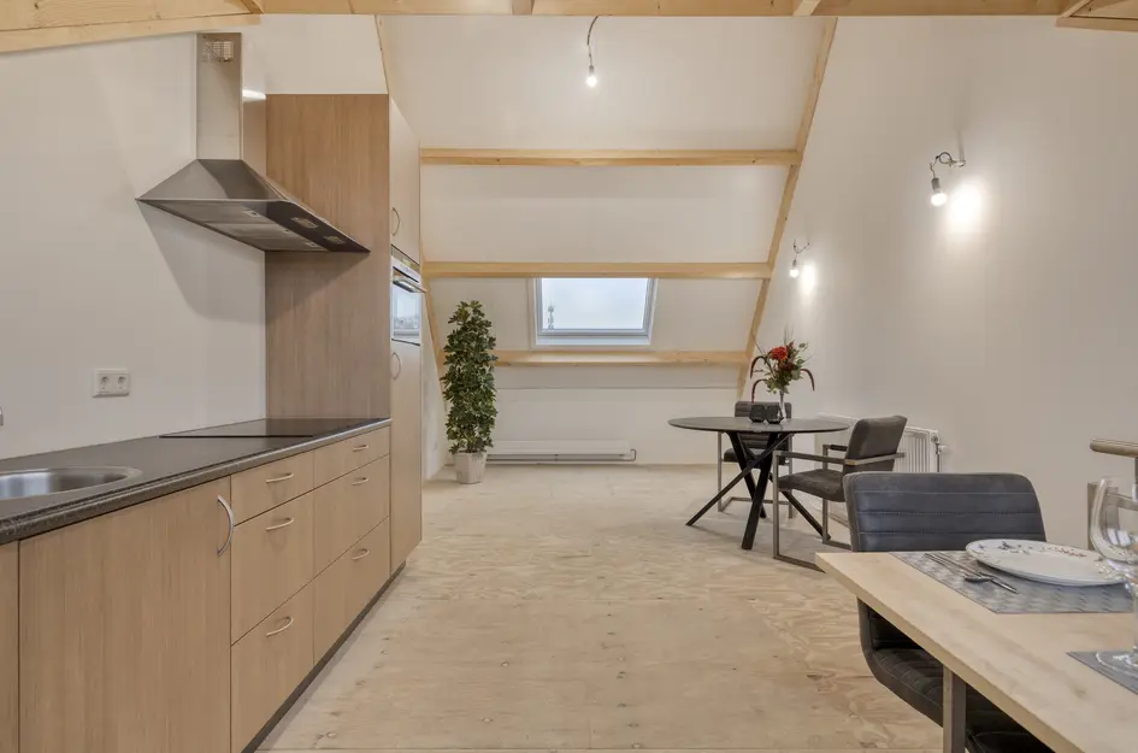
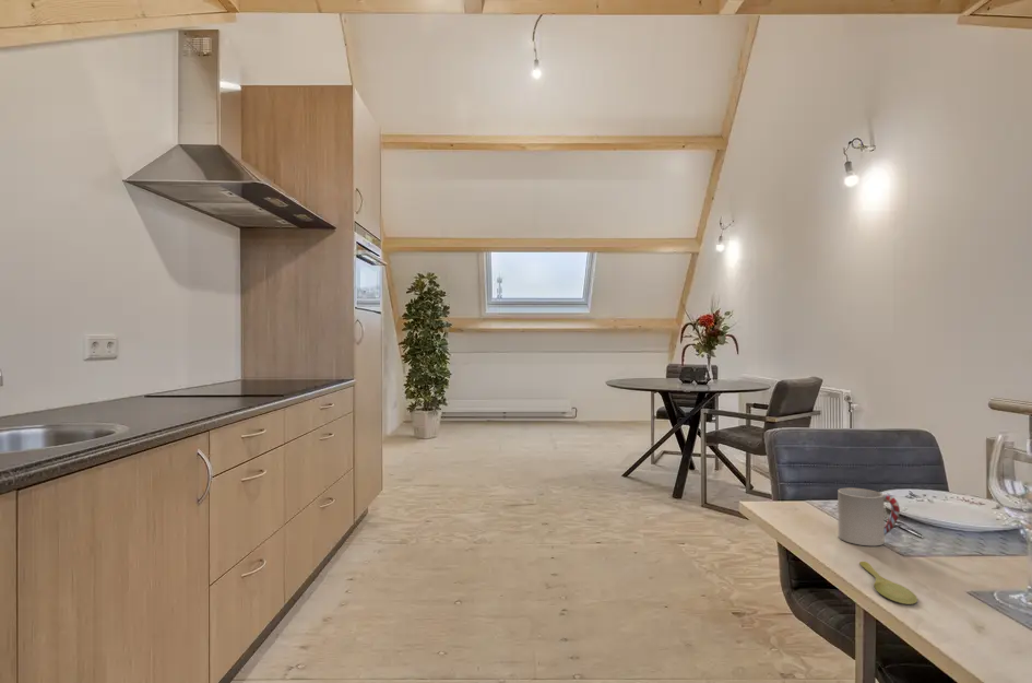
+ spoon (882, 579)
+ cup (869, 516)
